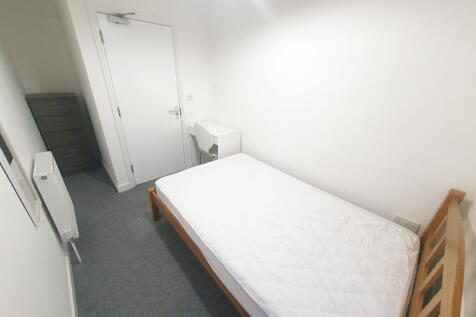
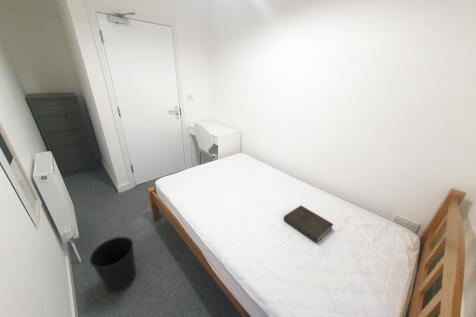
+ wastebasket (117, 265)
+ book (307, 222)
